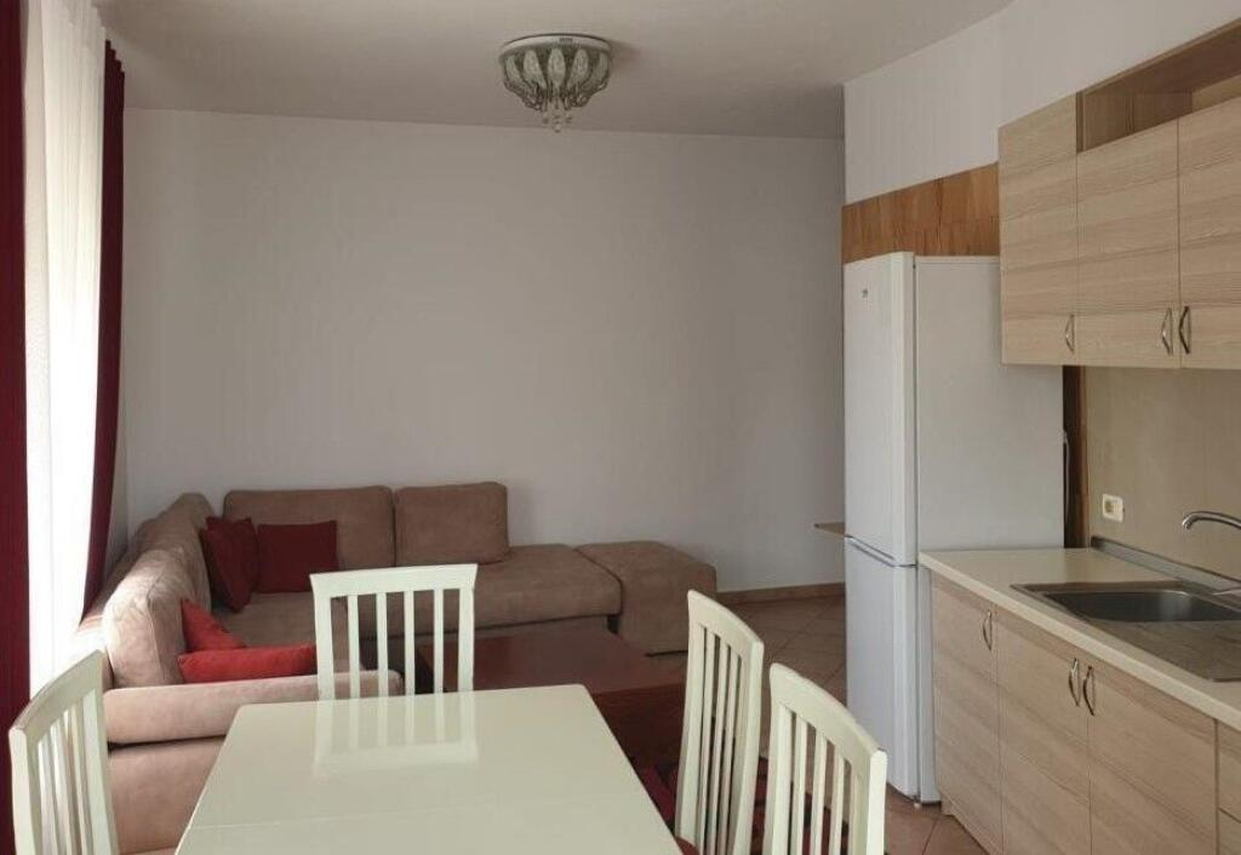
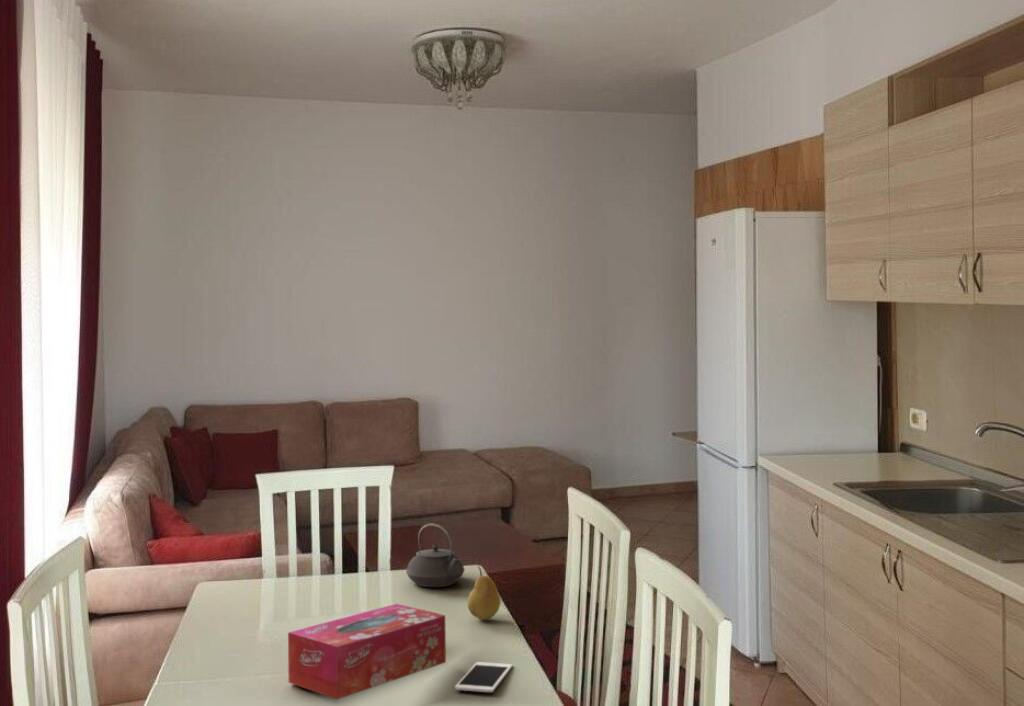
+ tissue box (369, 647)
+ fruit (484, 594)
+ cell phone (484, 676)
+ teapot (438, 553)
